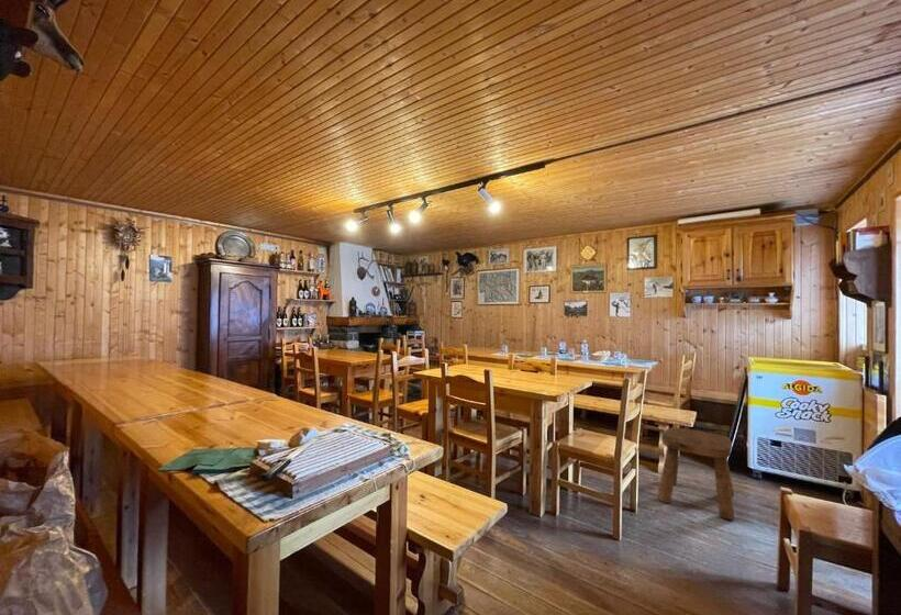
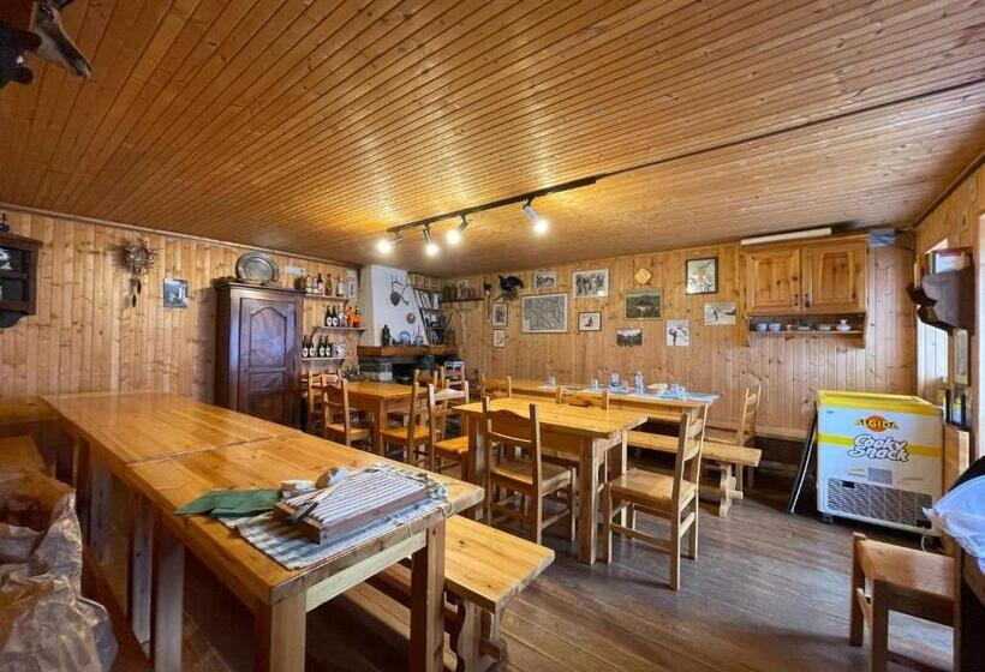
- stool (697, 454)
